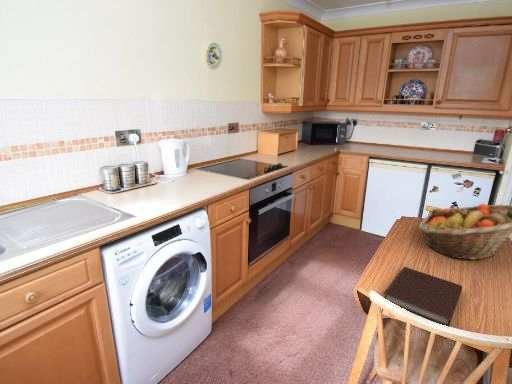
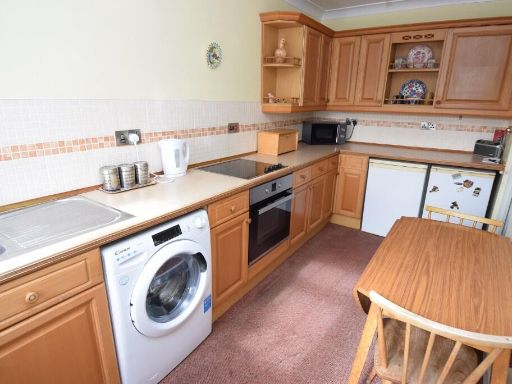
- fruit basket (468, 226)
- notebook (423, 293)
